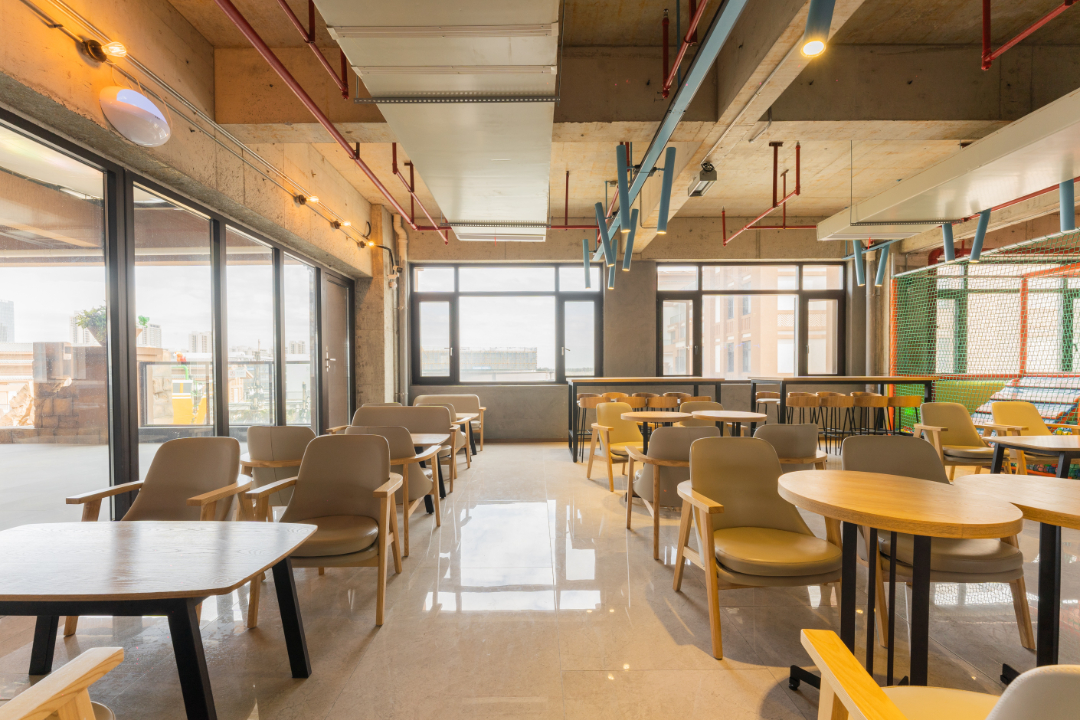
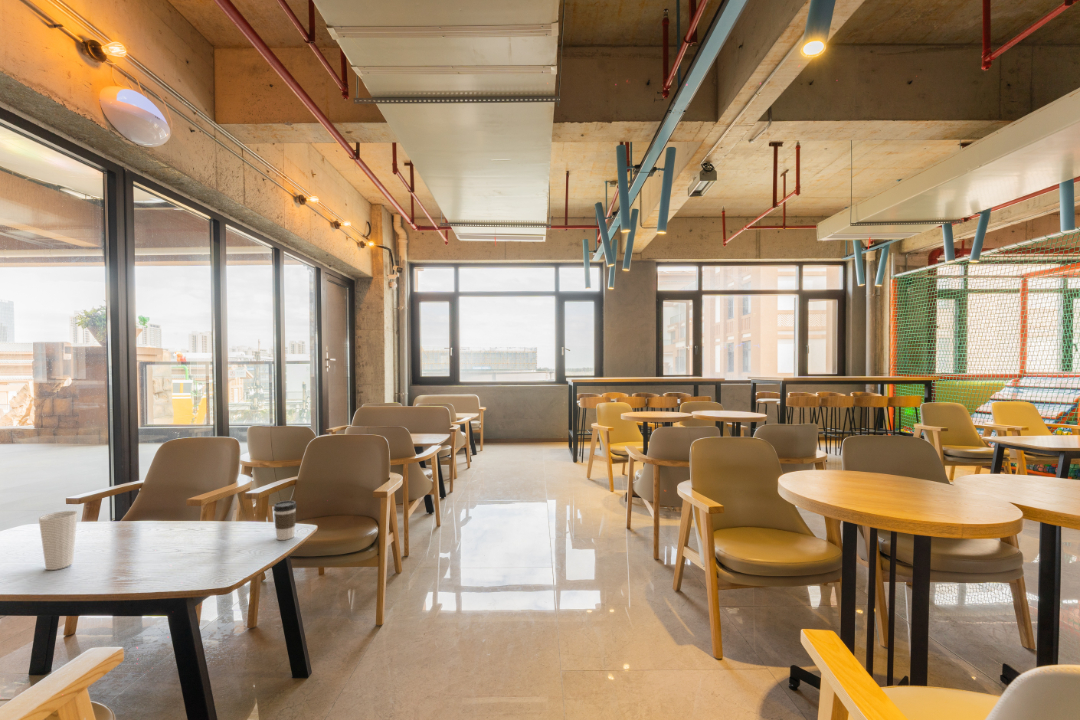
+ cup (58, 540)
+ coffee cup (285, 520)
